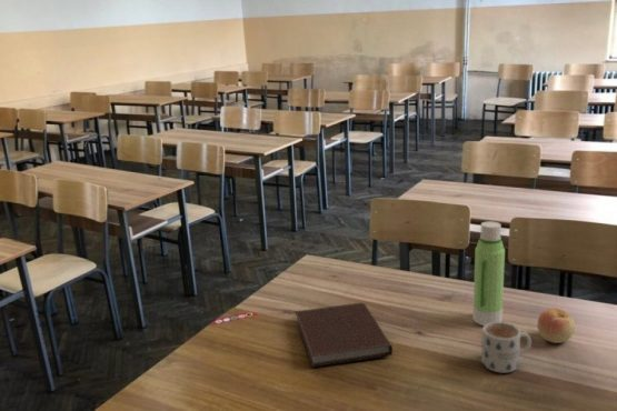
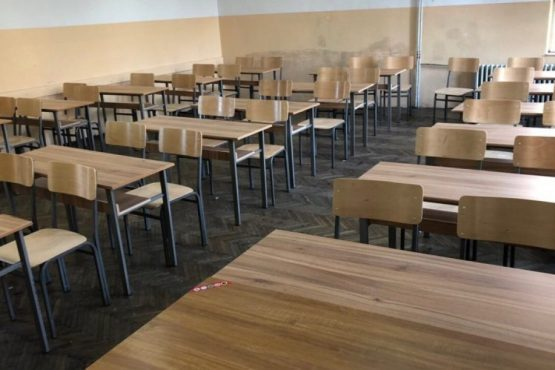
- apple (556, 324)
- water bottle (488, 273)
- mug (507, 345)
- notebook (340, 331)
